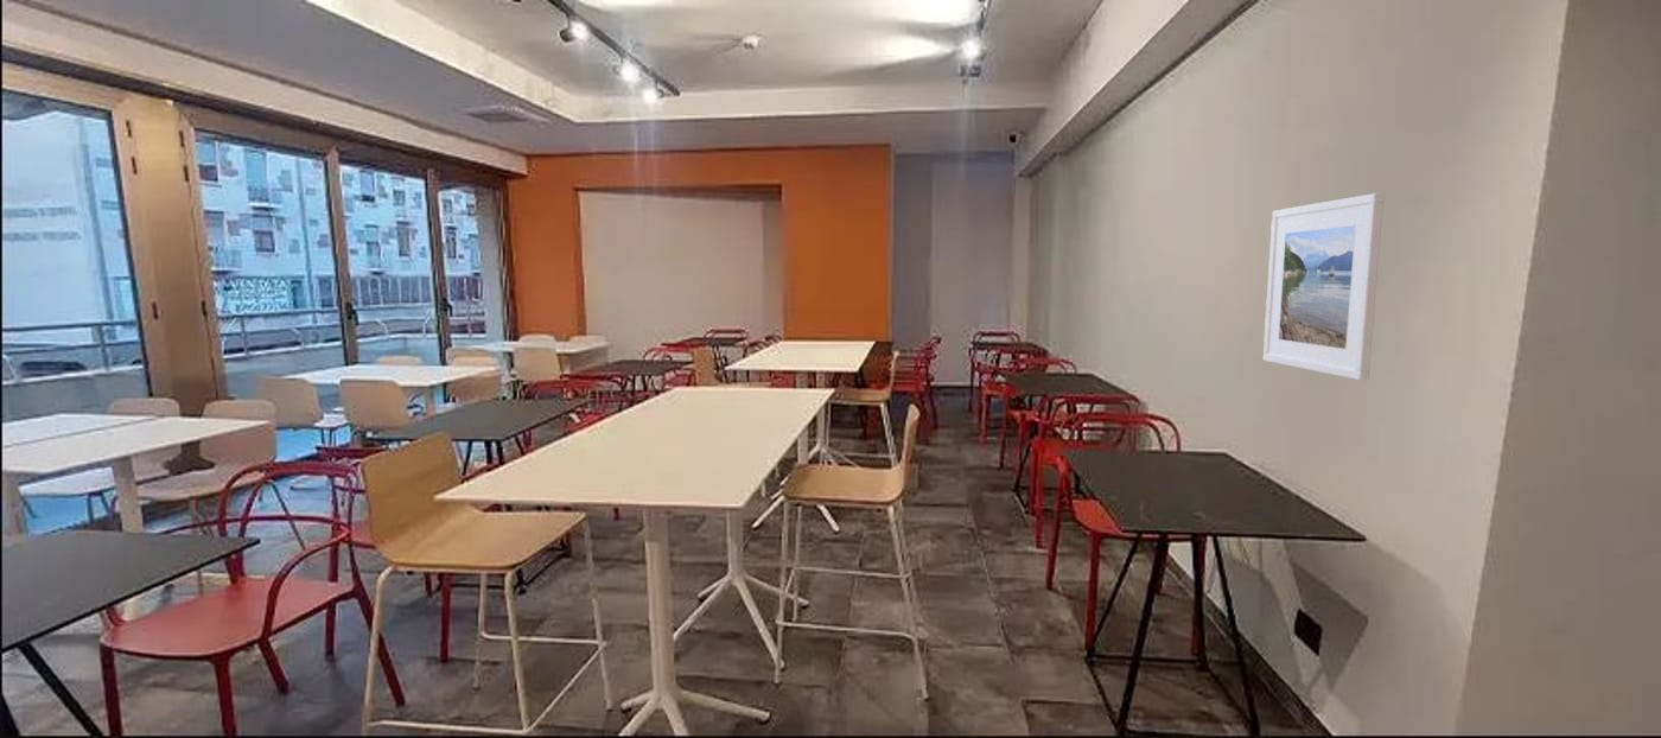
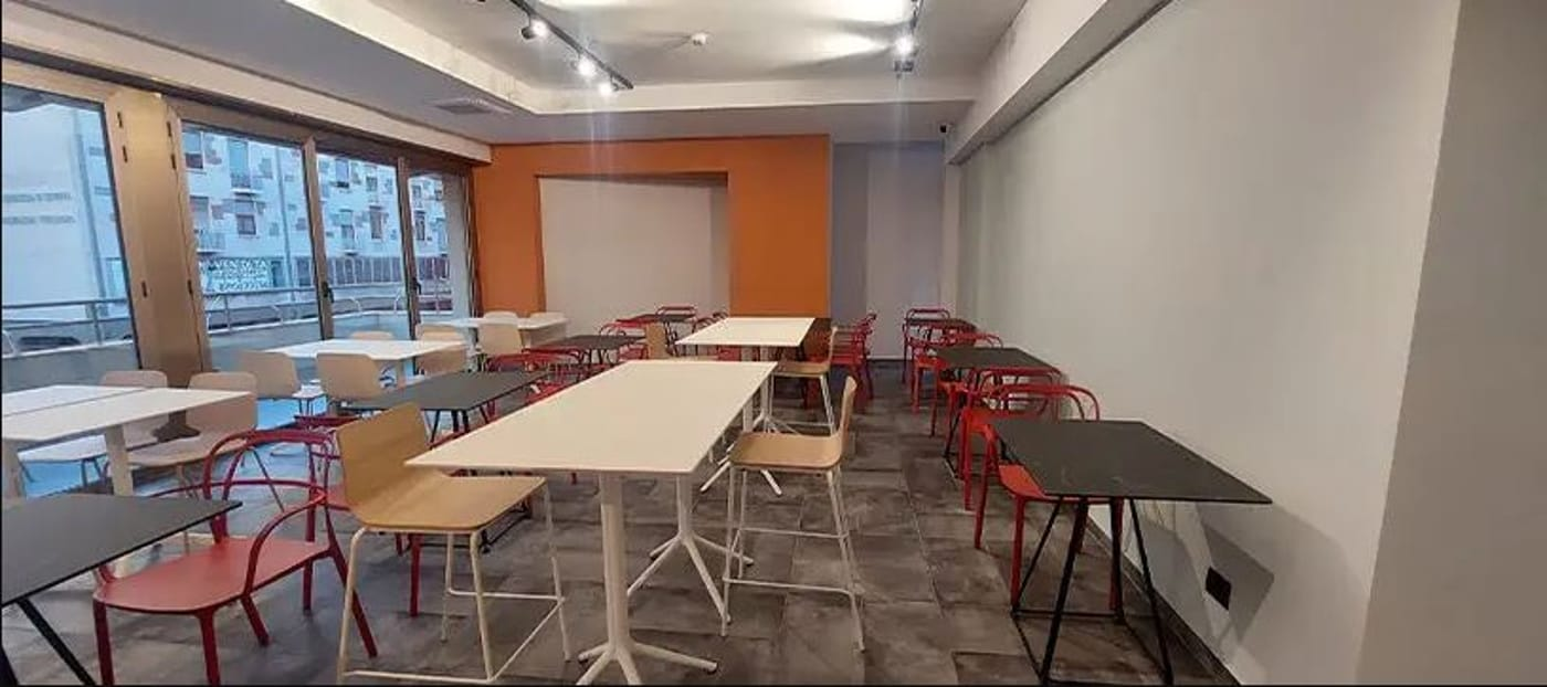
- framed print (1315, 287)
